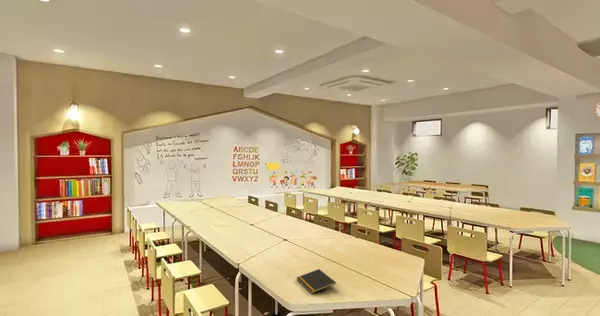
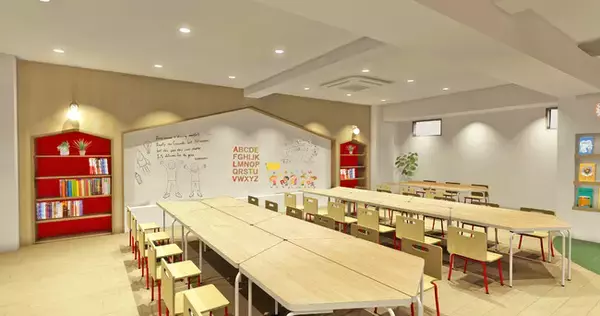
- notepad (315, 280)
